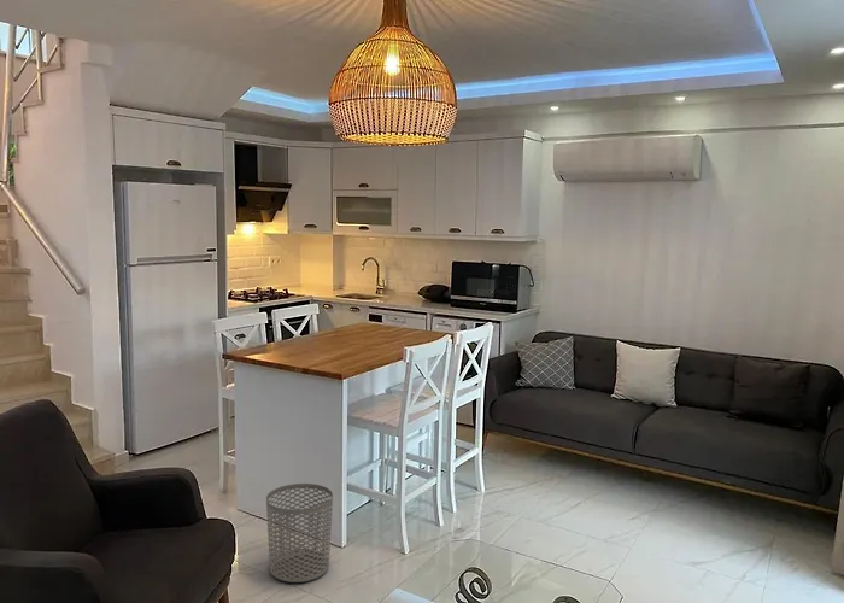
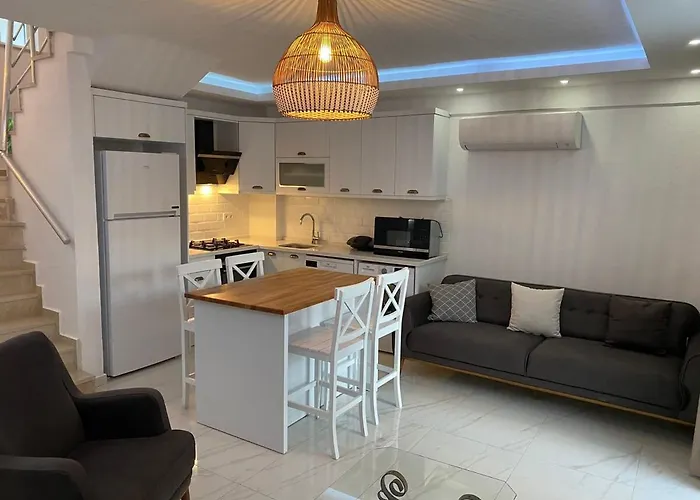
- waste bin (299, 532)
